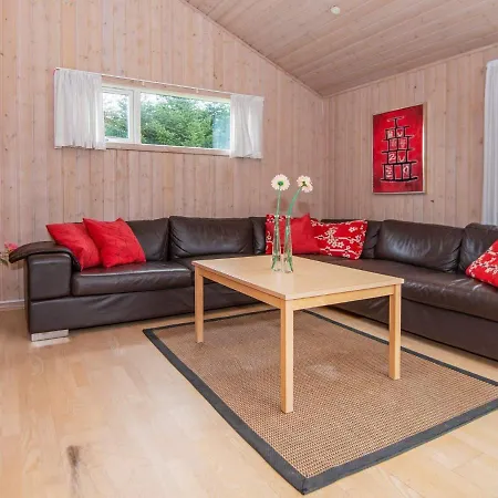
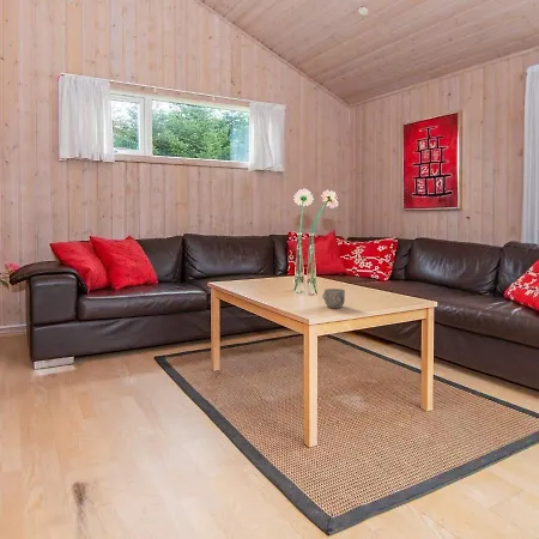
+ mug (332, 298)
